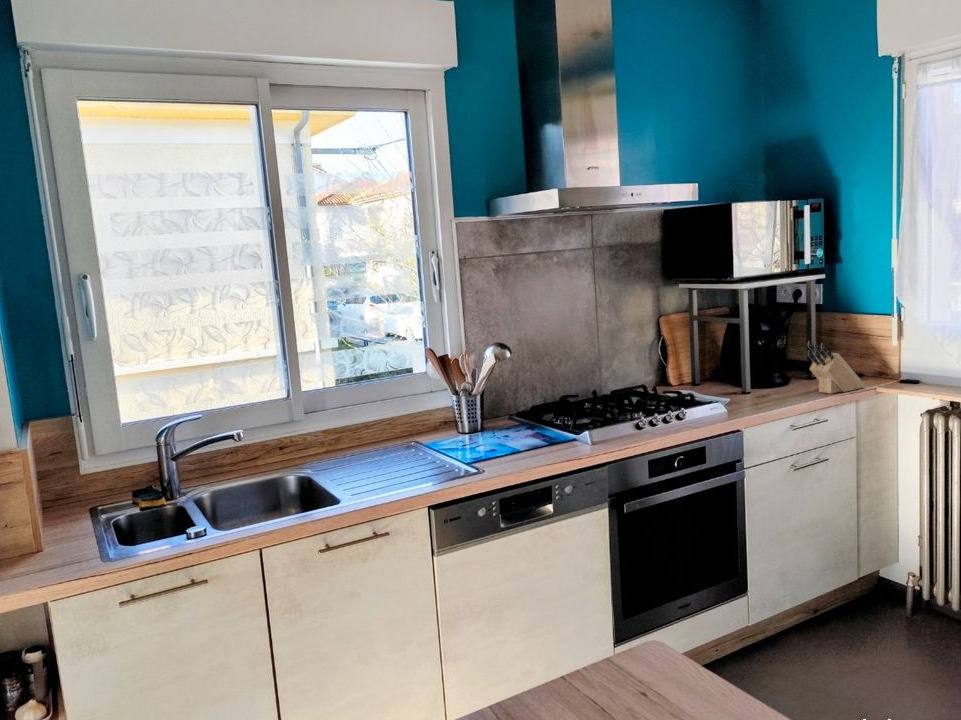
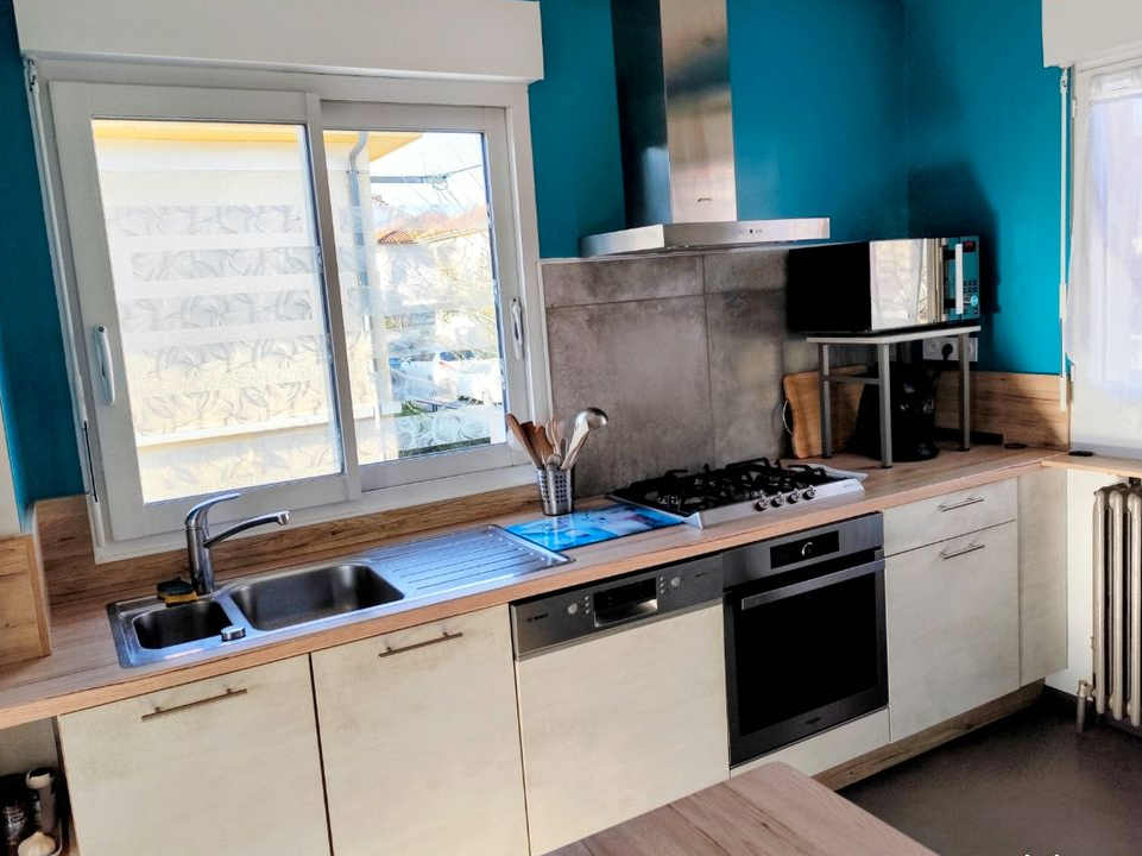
- knife block (834, 364)
